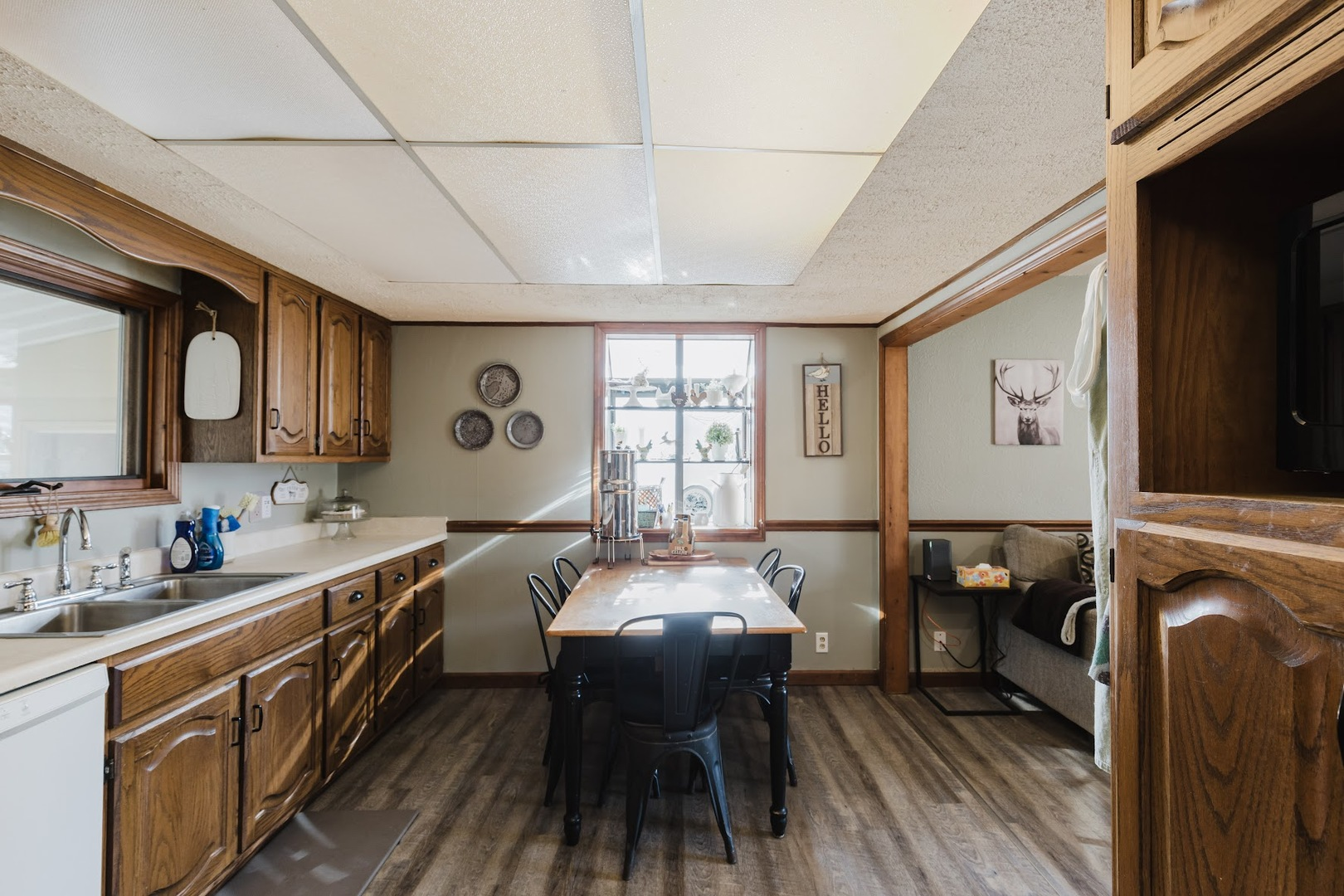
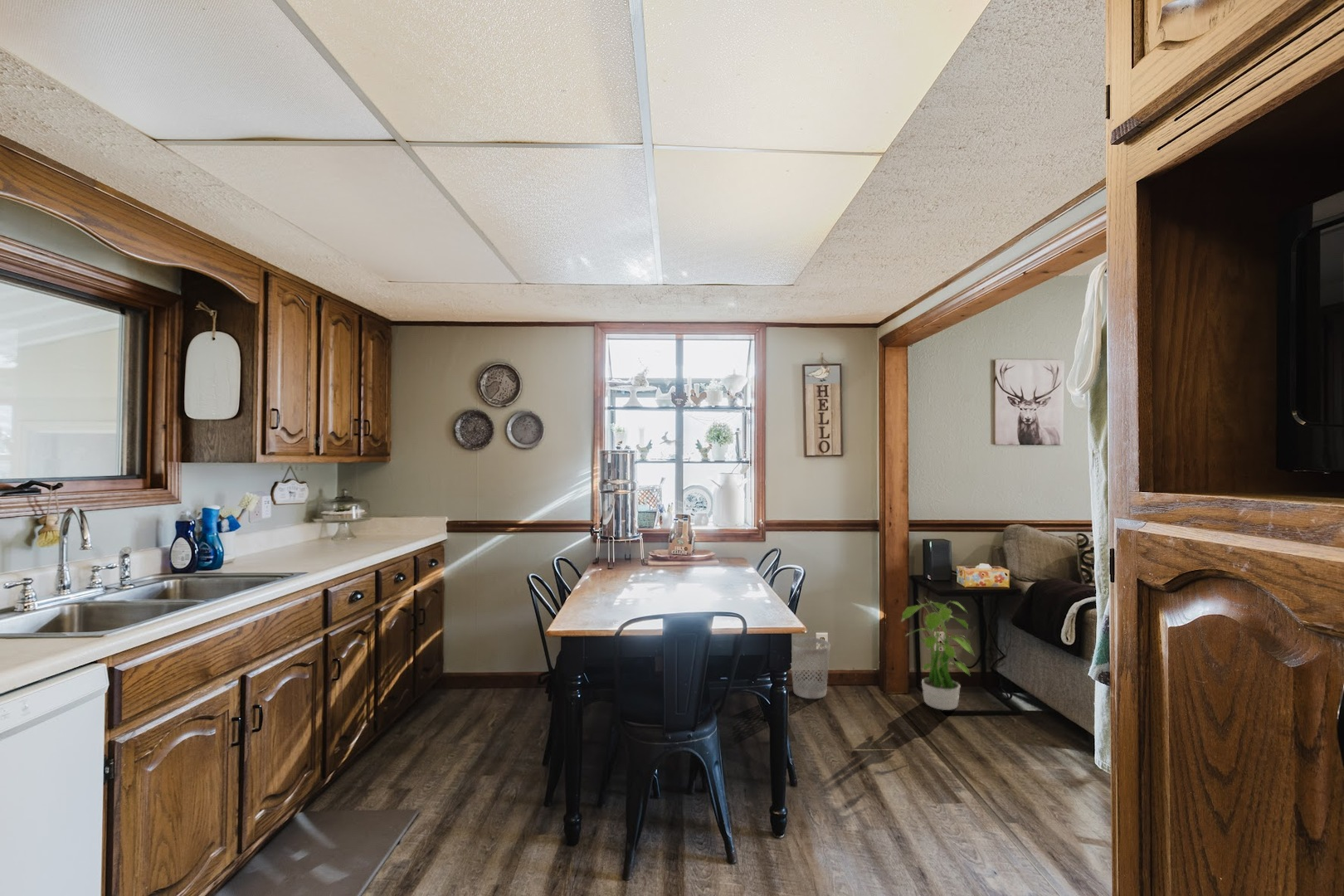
+ wastebasket (809, 667)
+ potted plant (935, 653)
